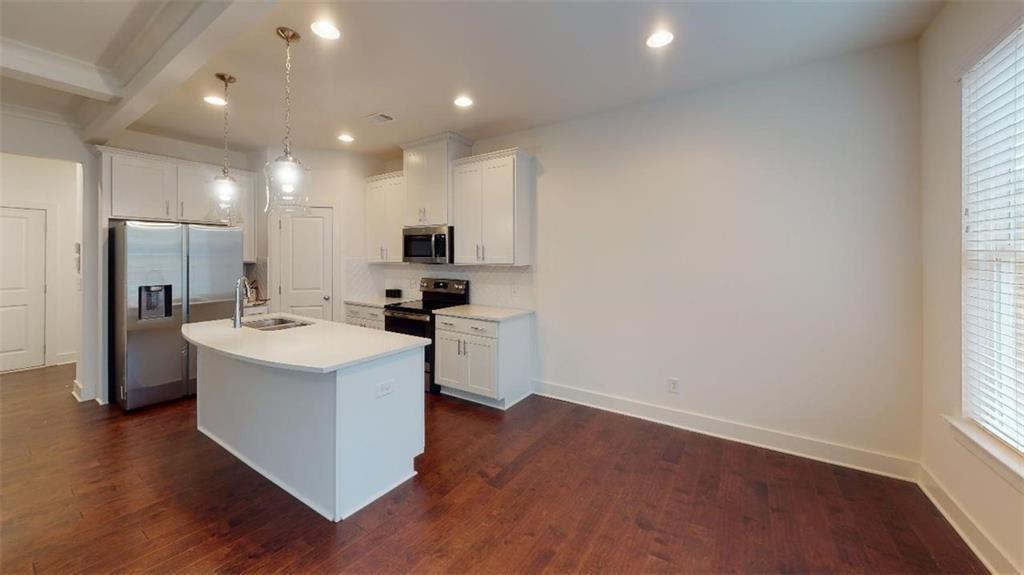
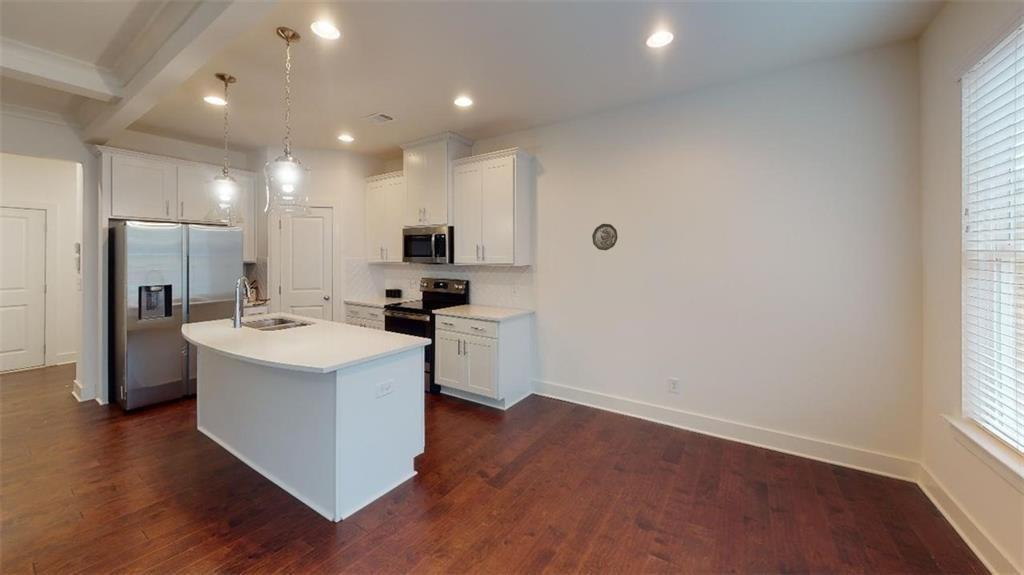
+ decorative plate (605, 237)
